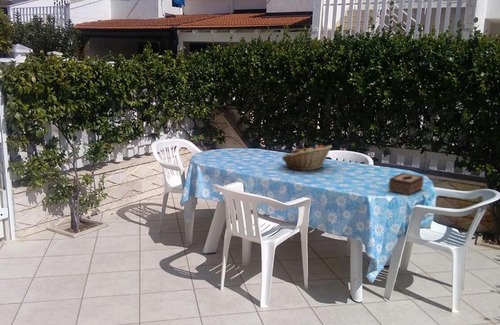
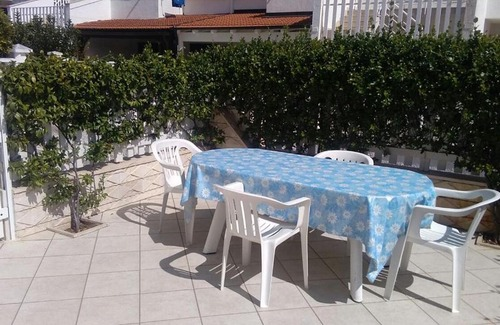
- fruit basket (307, 155)
- tissue box (406, 183)
